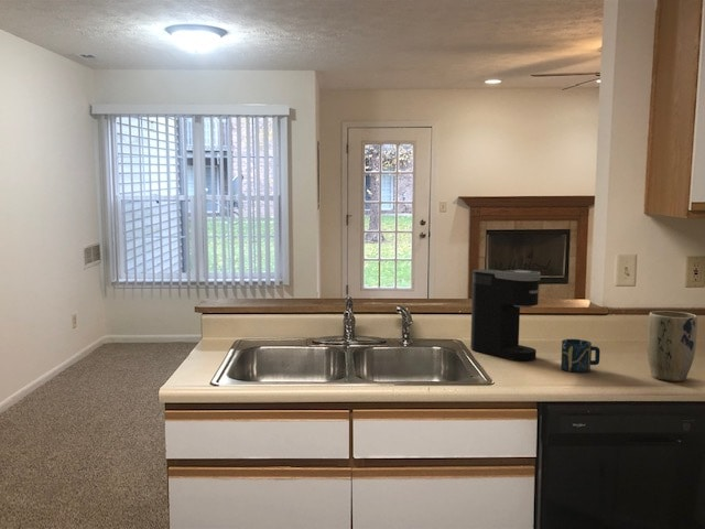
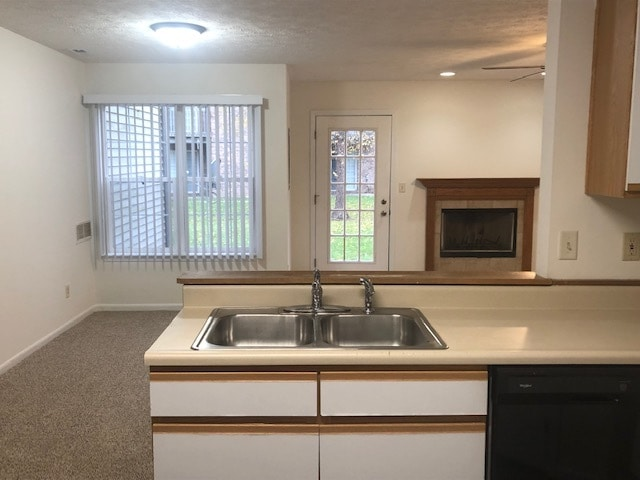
- coffee maker (503, 311)
- cup (581, 355)
- plant pot (671, 345)
